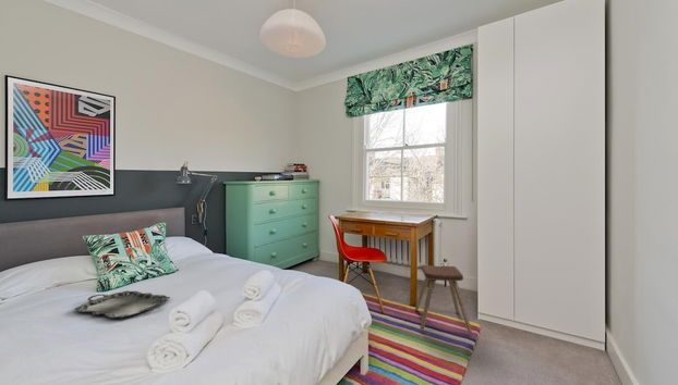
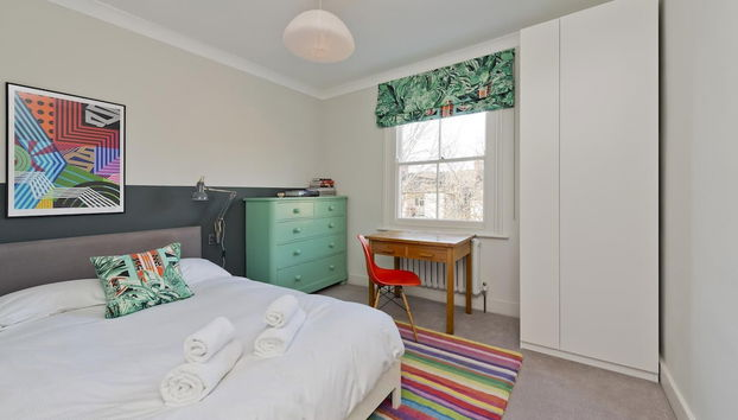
- serving tray (124, 302)
- music stool (432, 291)
